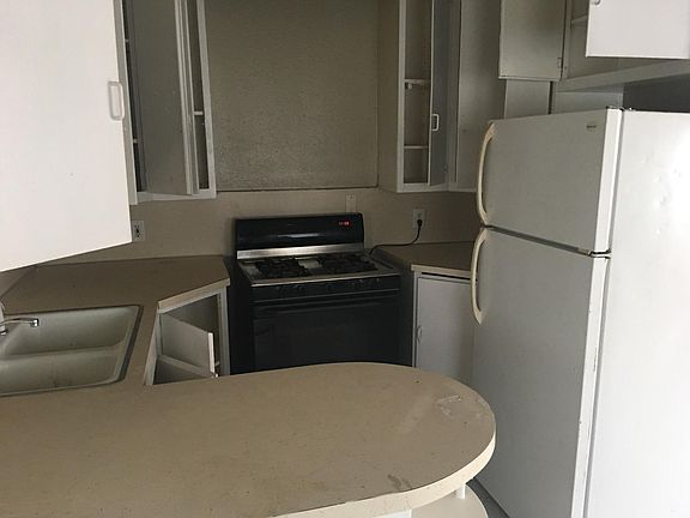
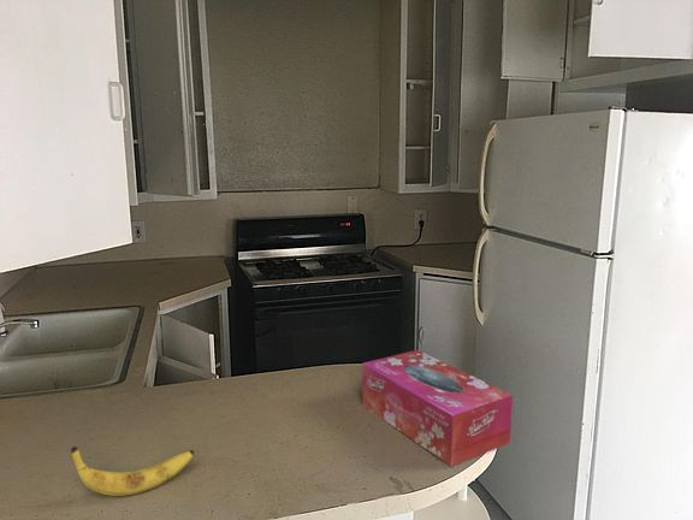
+ banana (140, 469)
+ tissue box (432, 400)
